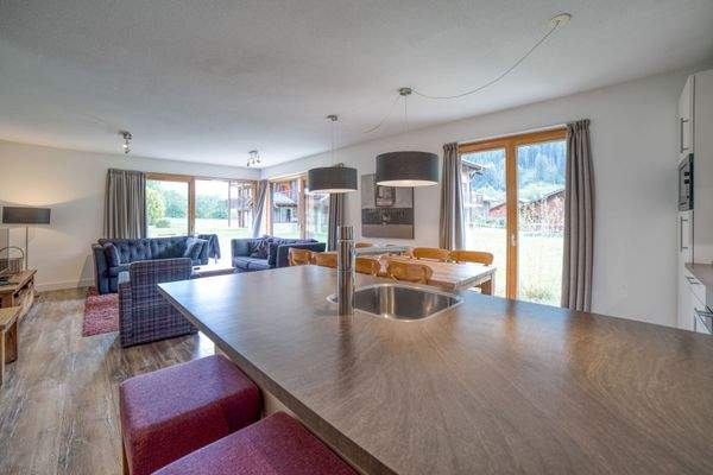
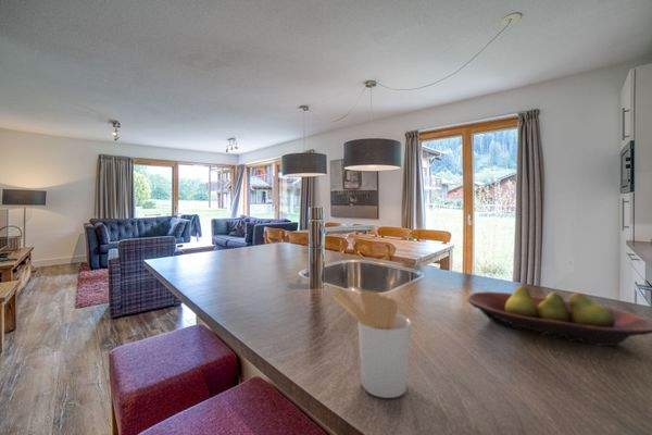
+ fruit bowl (548, 309)
+ utensil holder (369, 336)
